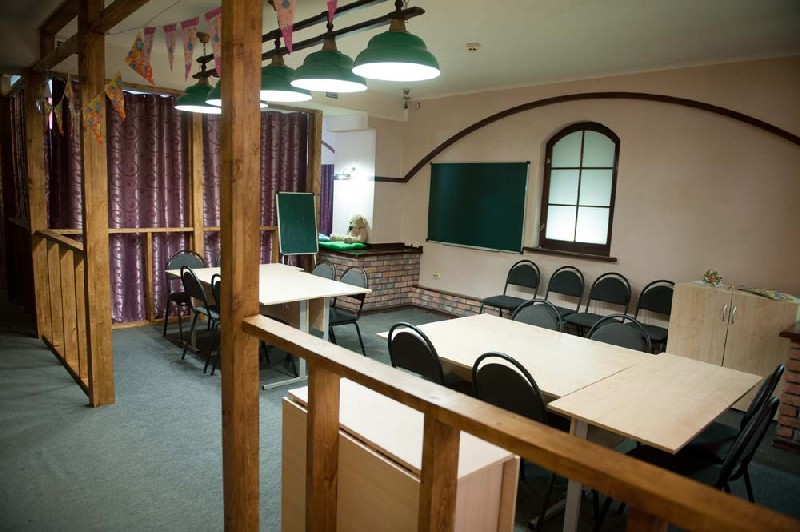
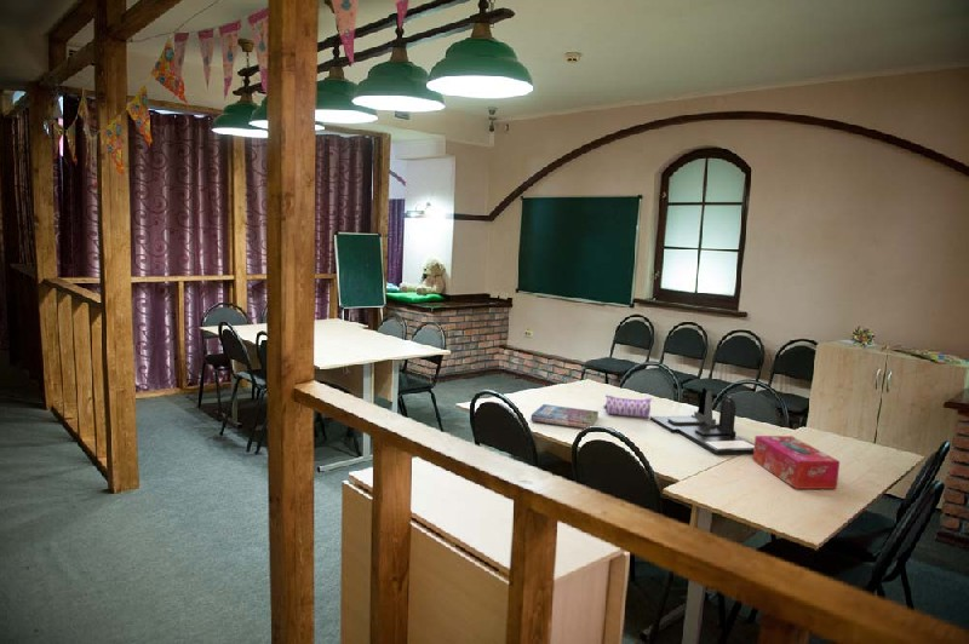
+ tissue box (793, 460)
+ desk organizer (706, 415)
+ pencil case (627, 406)
+ book (564, 415)
